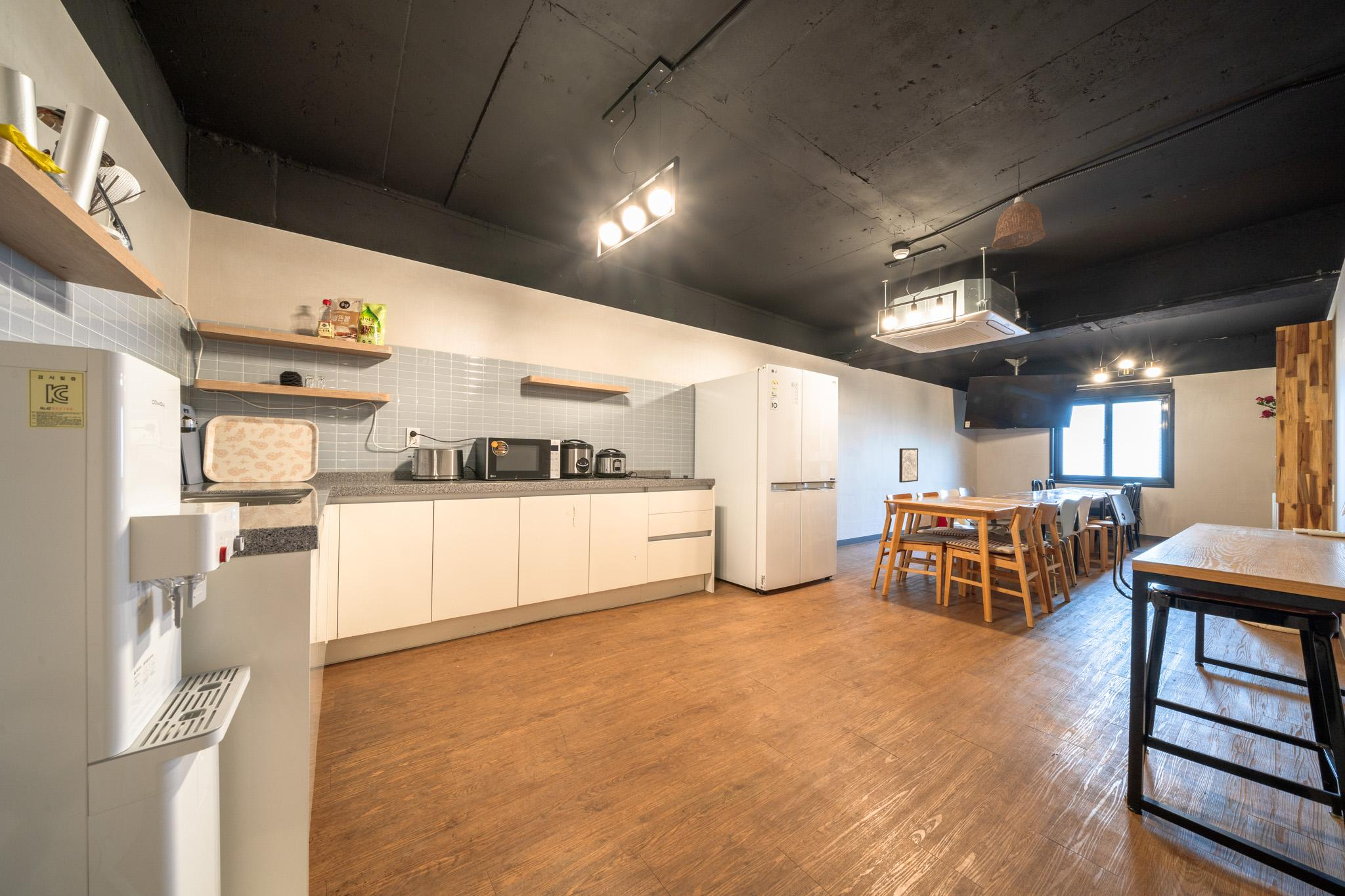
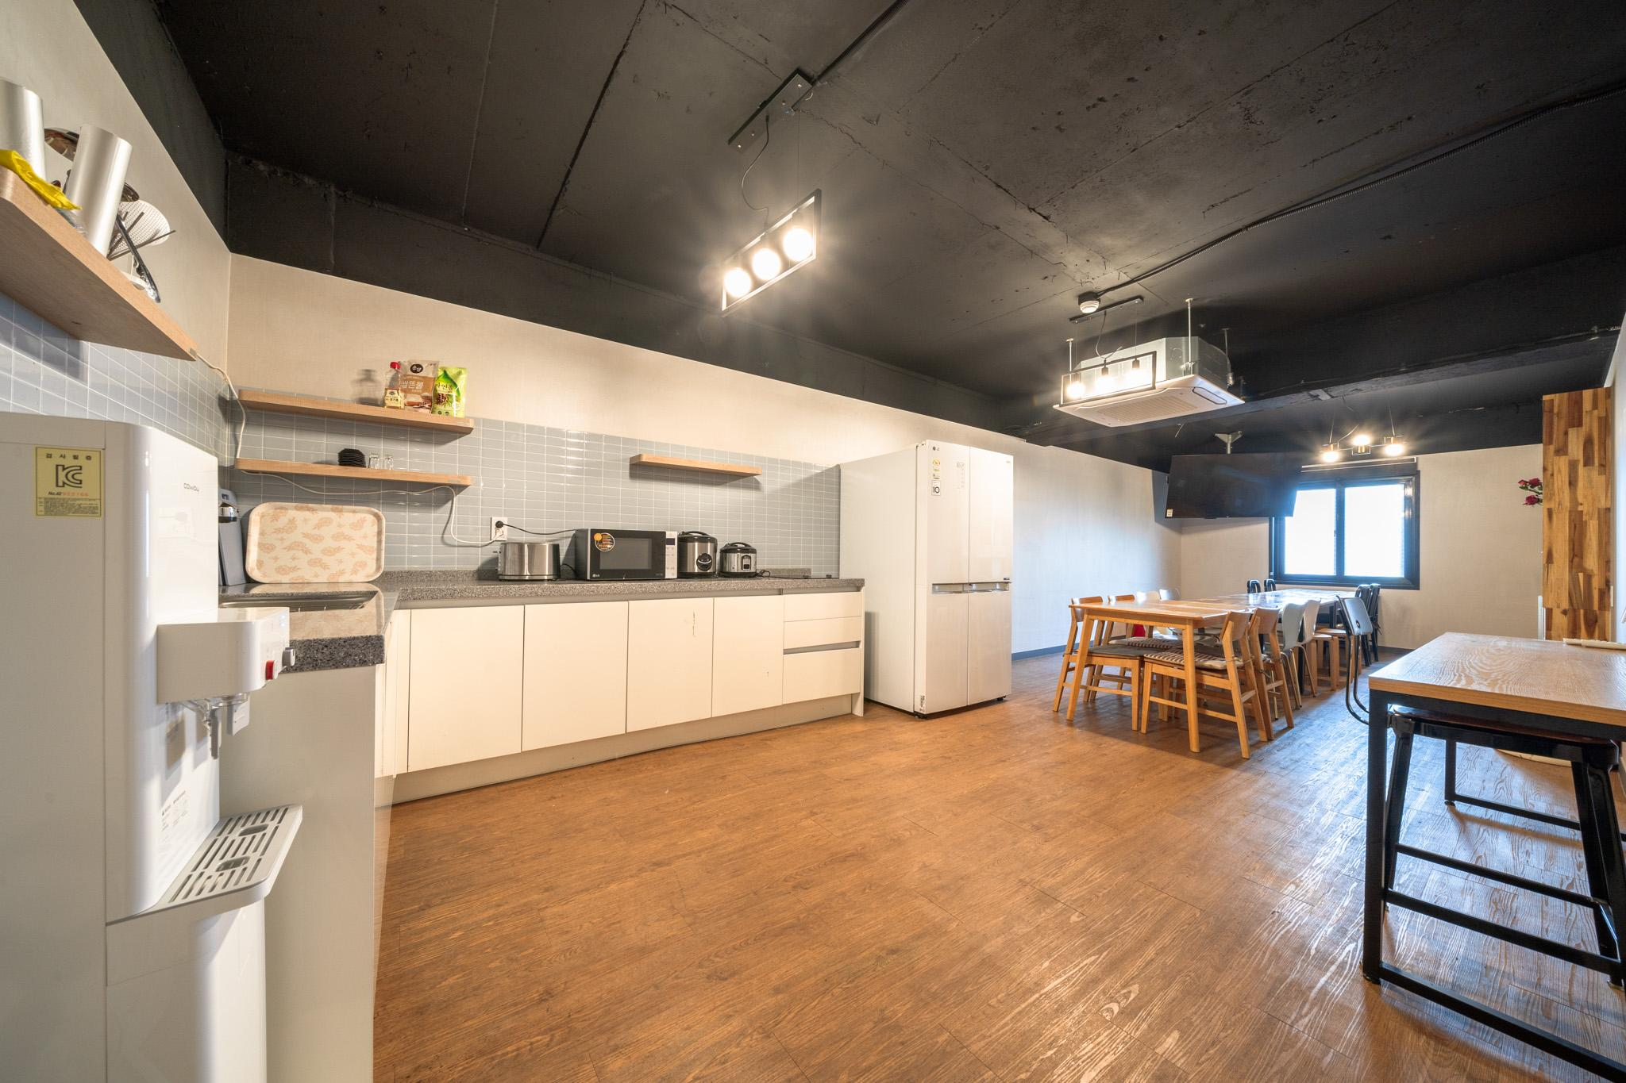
- pendant lamp (1018, 200)
- wall art (908, 465)
